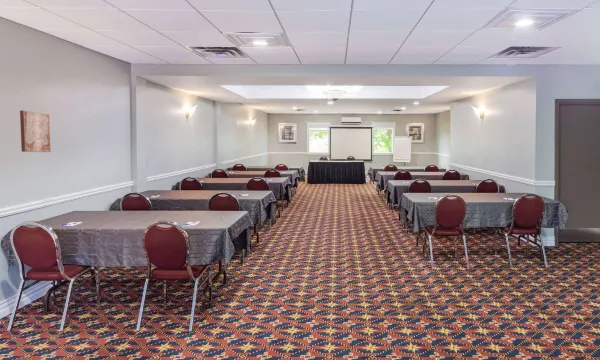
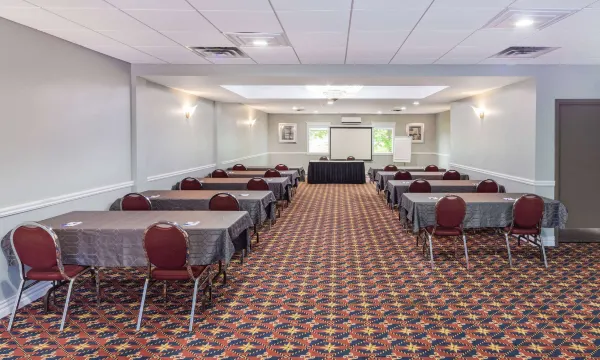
- wall art (35, 132)
